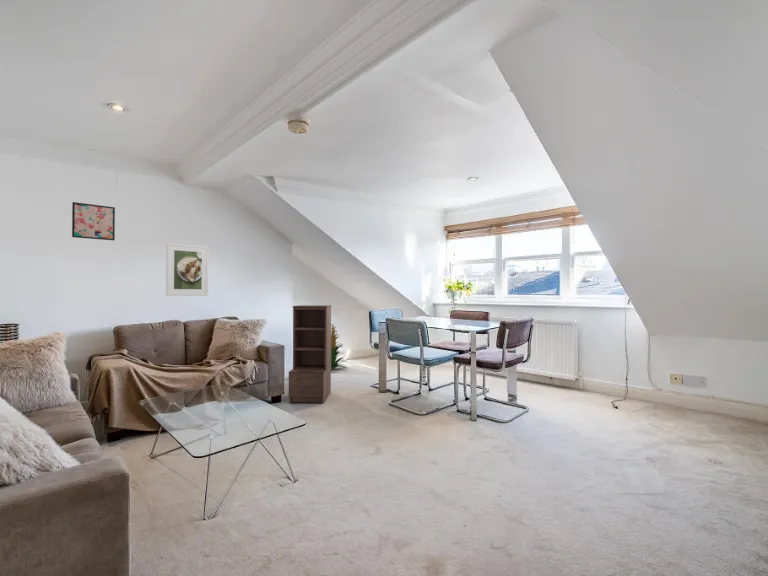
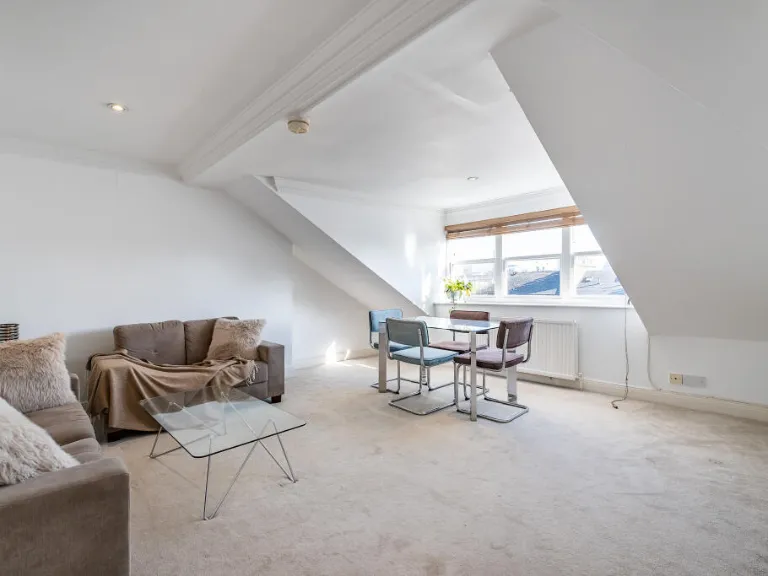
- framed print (188, 270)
- bookshelf (310, 351)
- indoor plant (333, 345)
- wall art (94, 221)
